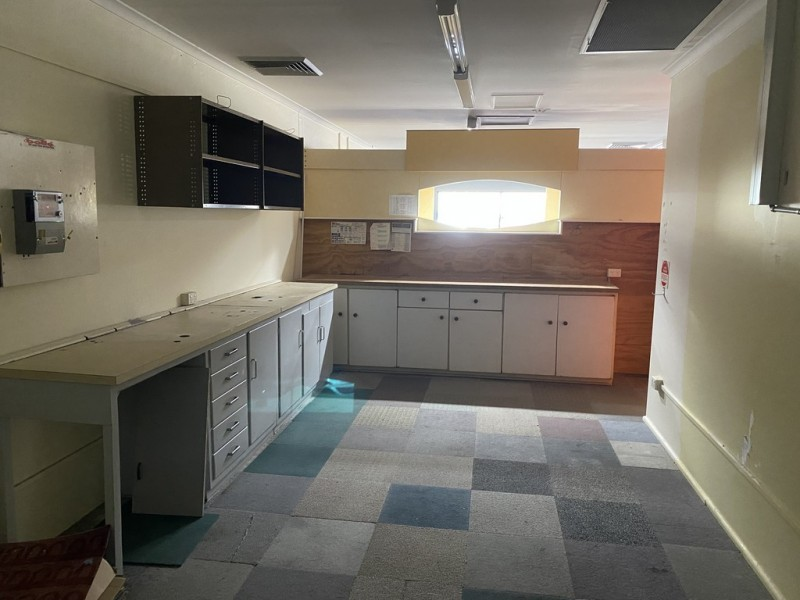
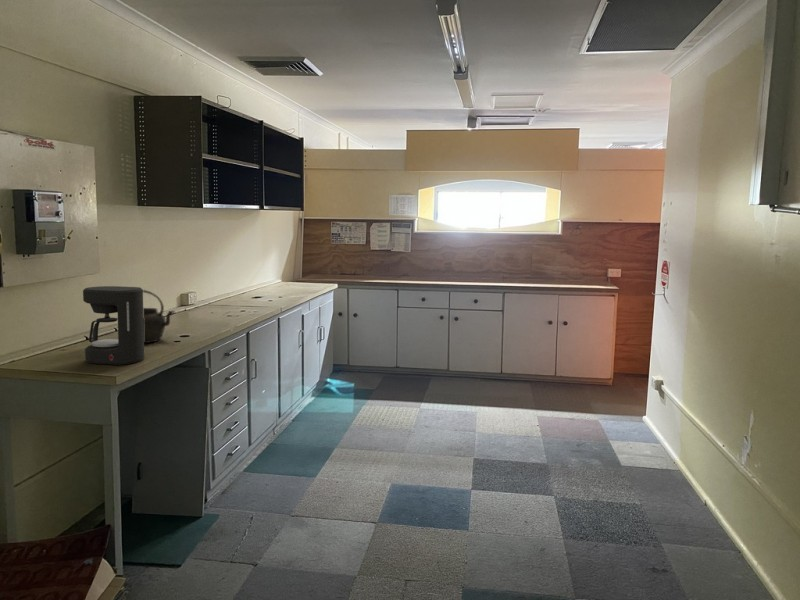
+ kettle (148, 315)
+ coffee maker (113, 321)
